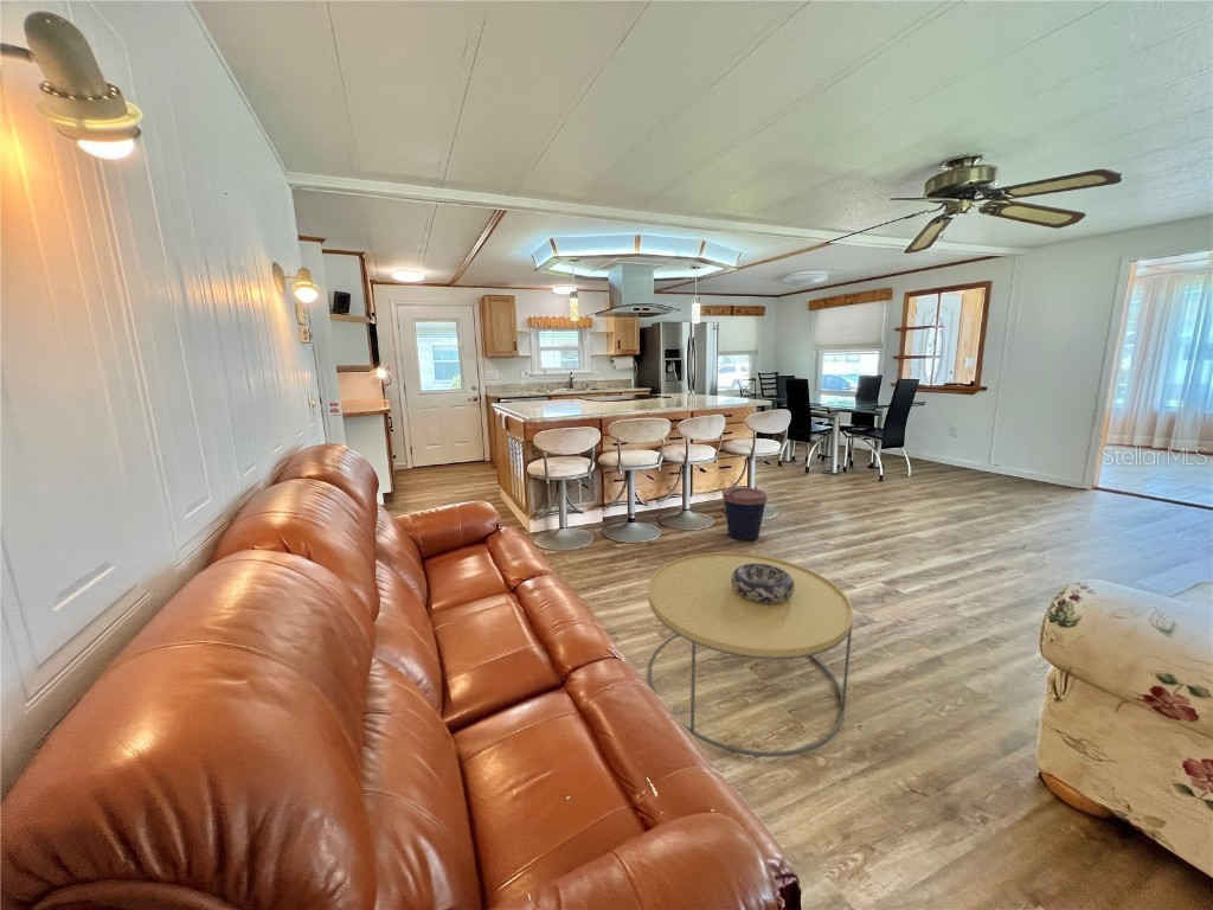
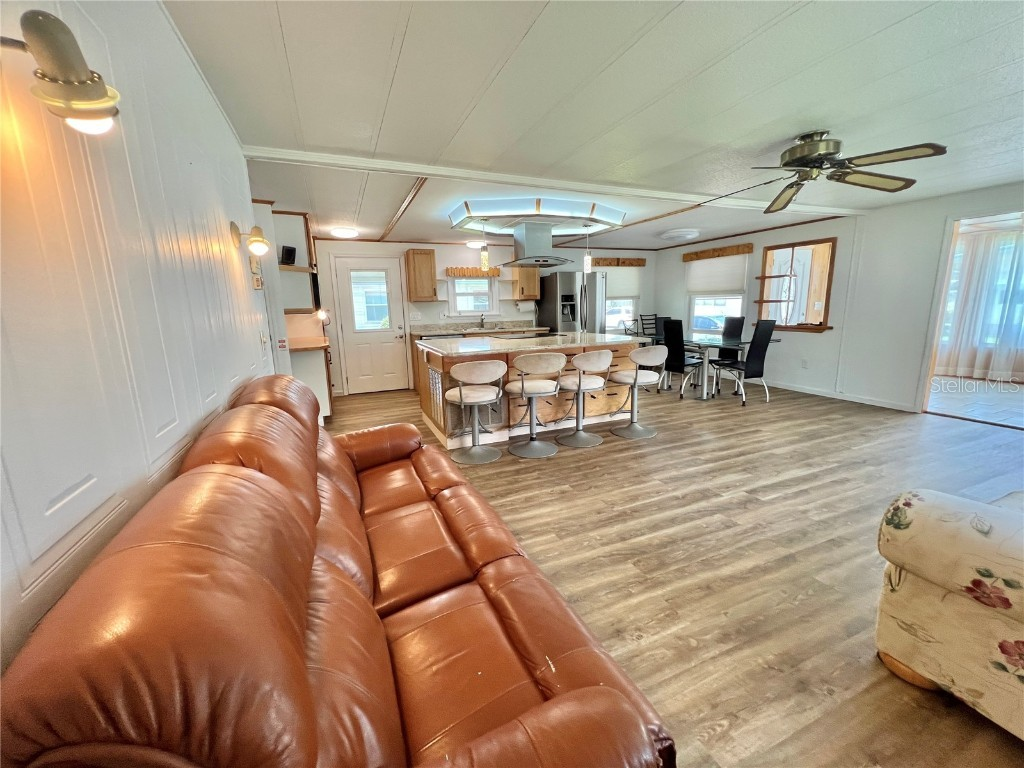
- decorative bowl (762, 579)
- coffee table (742, 635)
- coffee cup (744, 514)
